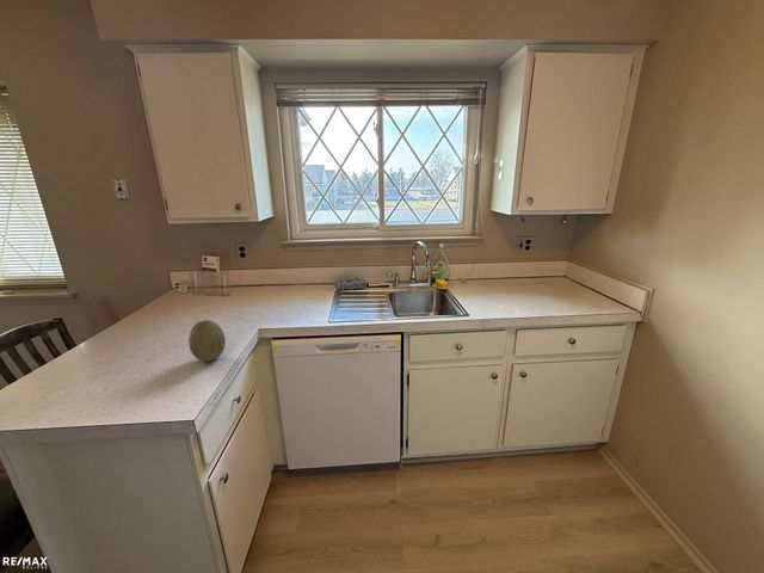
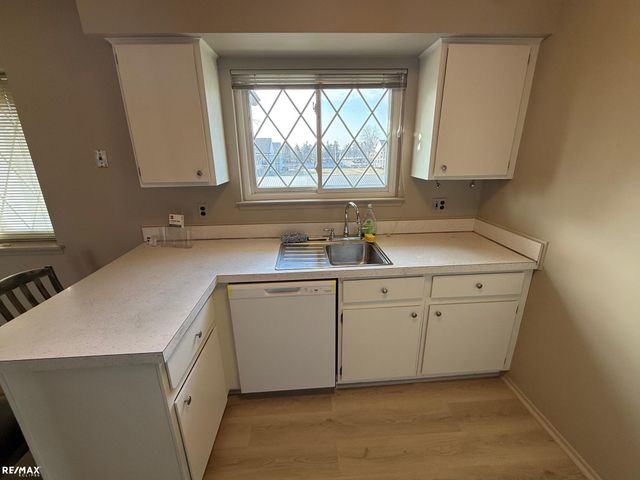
- fruit (207, 340)
